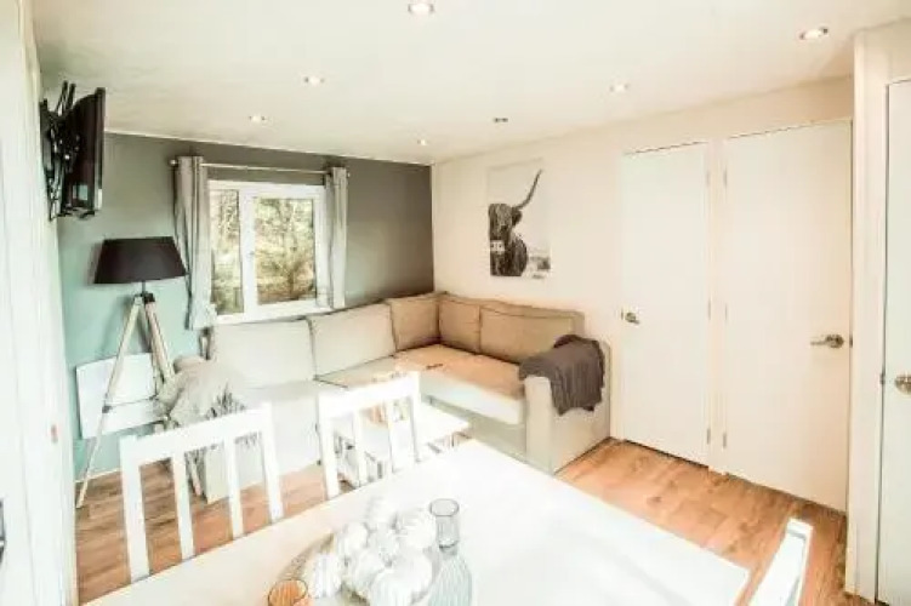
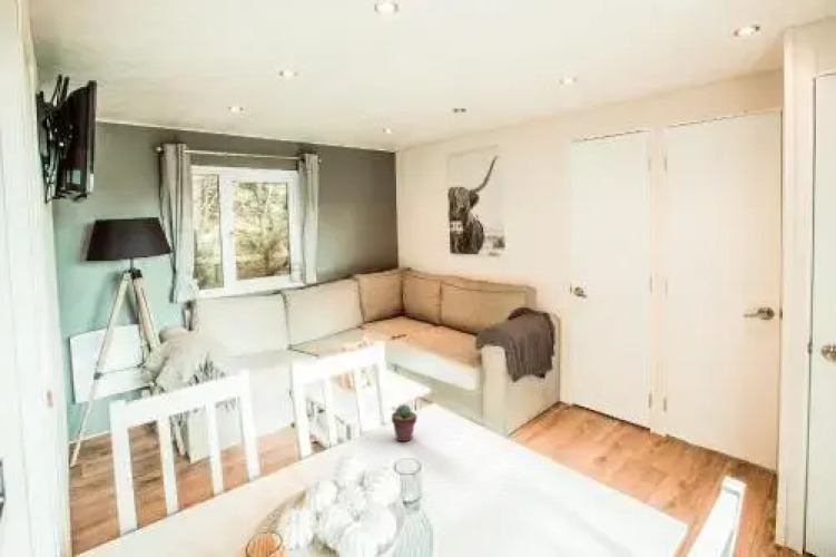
+ potted succulent (404, 421)
